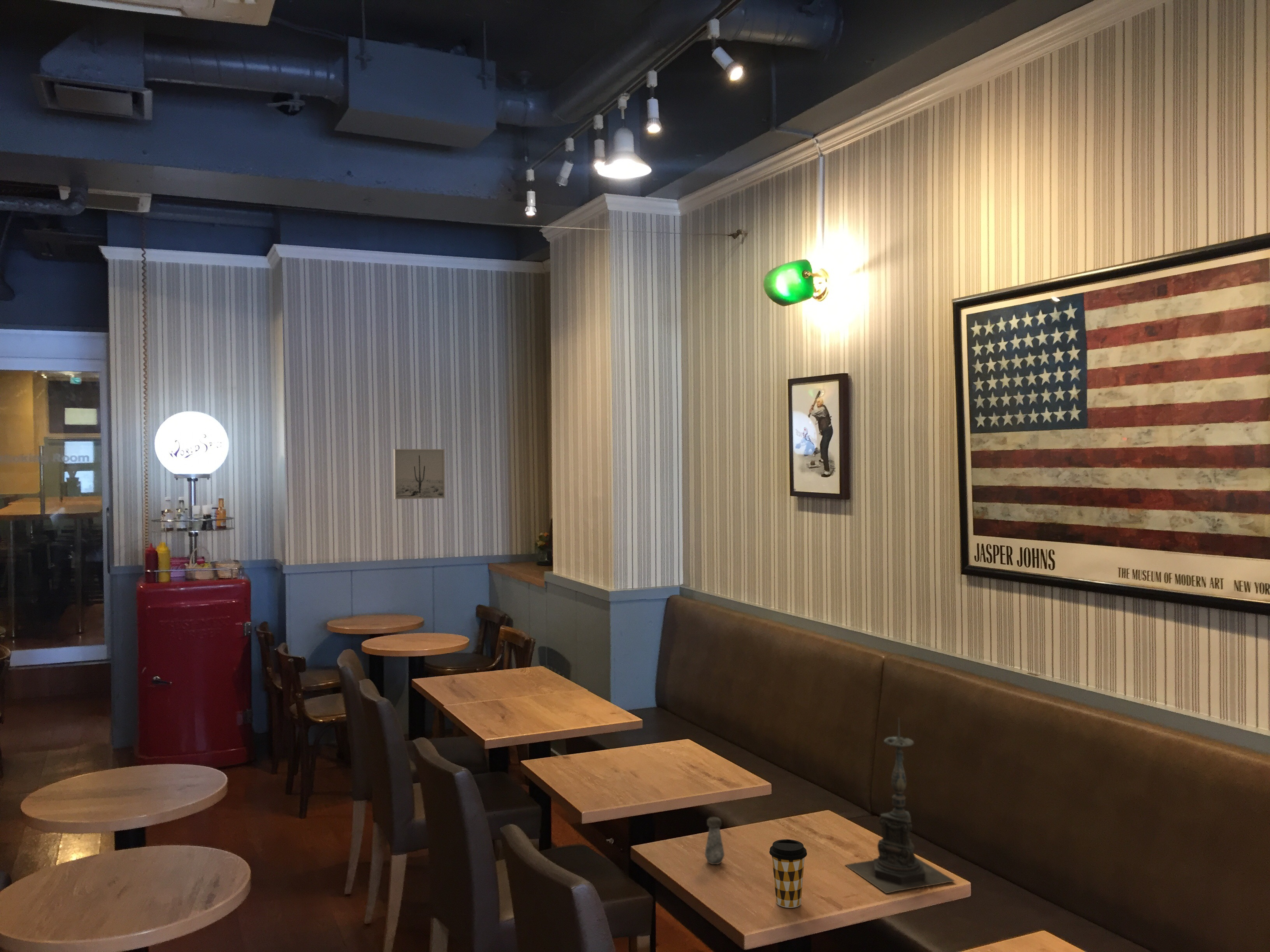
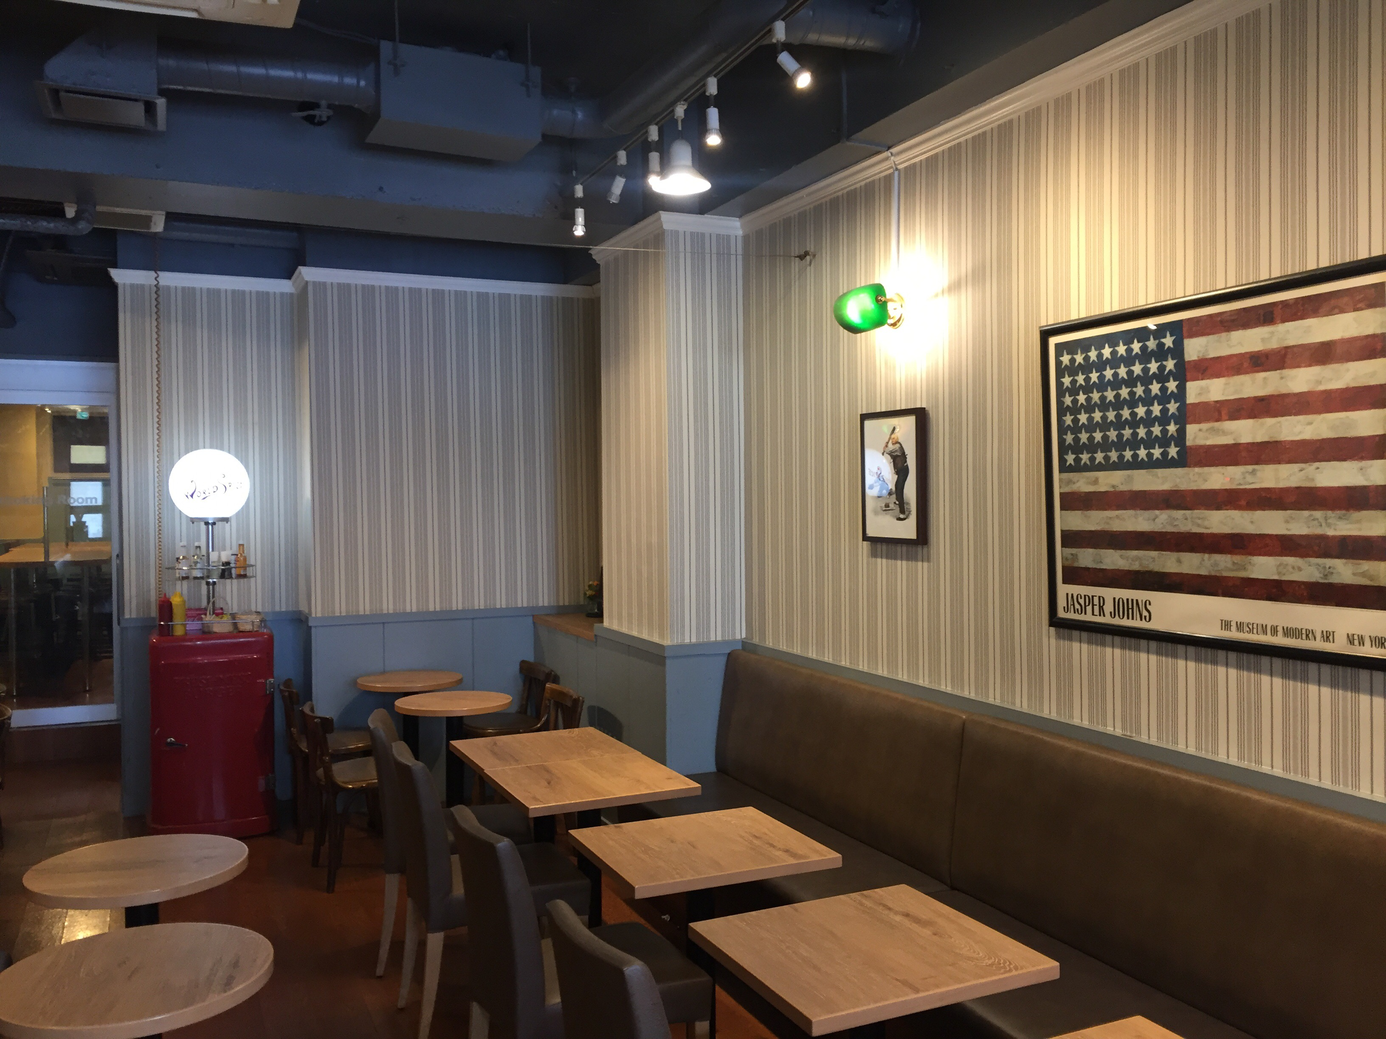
- salt shaker (714, 840)
- candle holder (898, 795)
- wall art (419, 474)
- coffee cup (788, 873)
